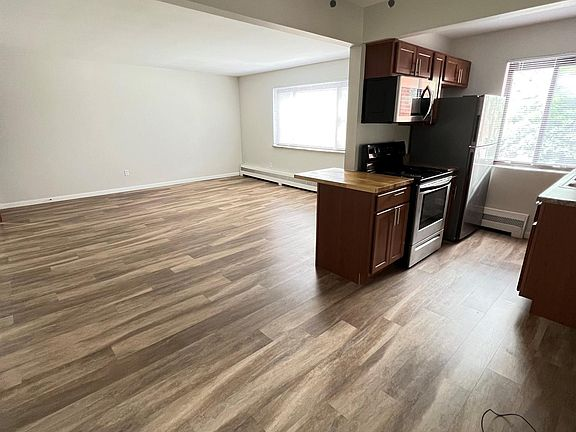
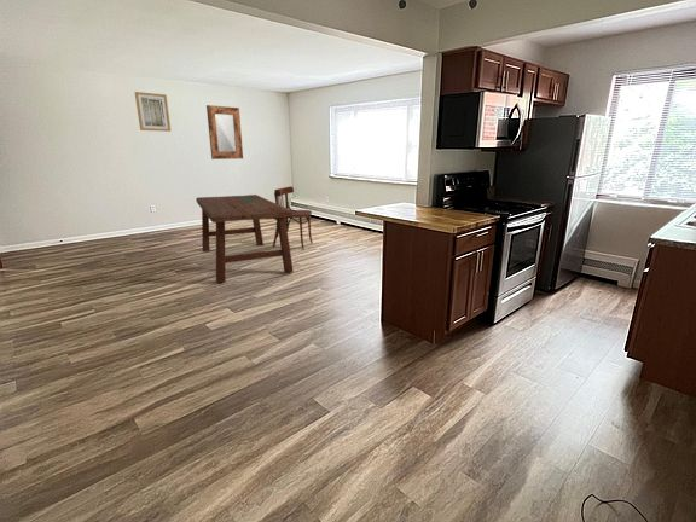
+ dining table (240, 232)
+ home mirror (225, 133)
+ dining chair (292, 216)
+ wall art (153, 112)
